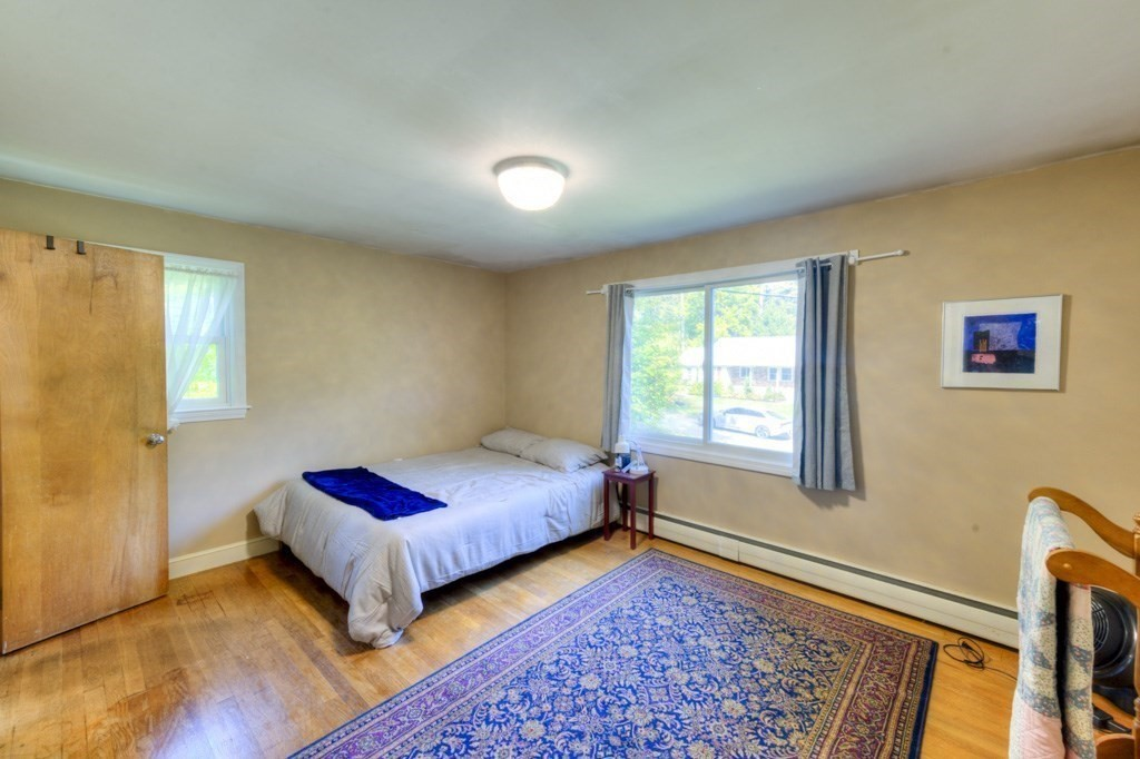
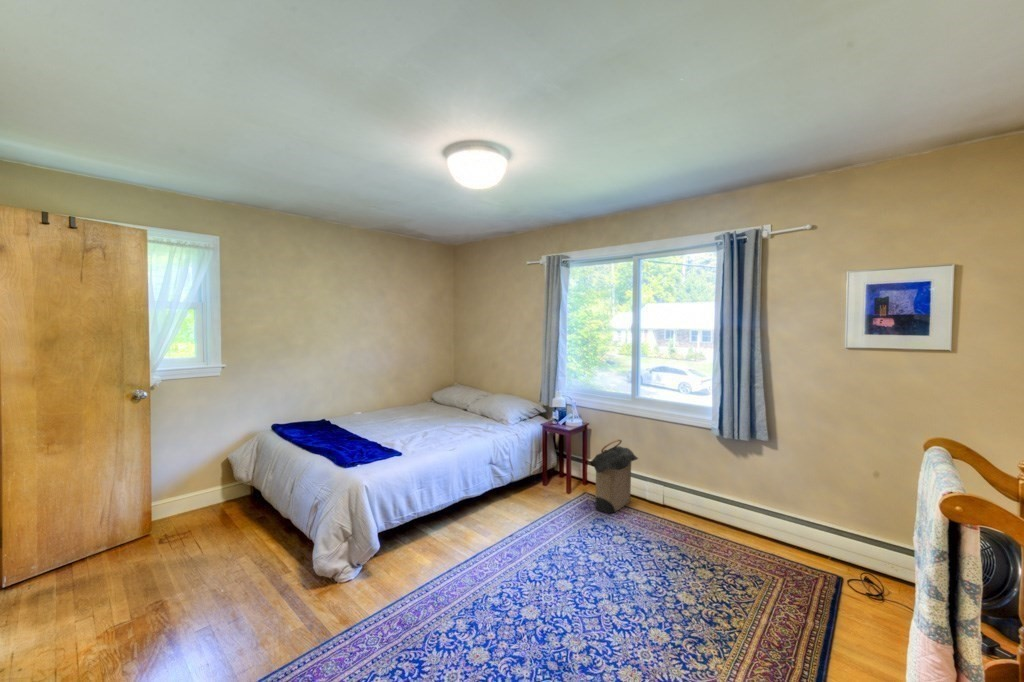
+ laundry hamper (613, 469)
